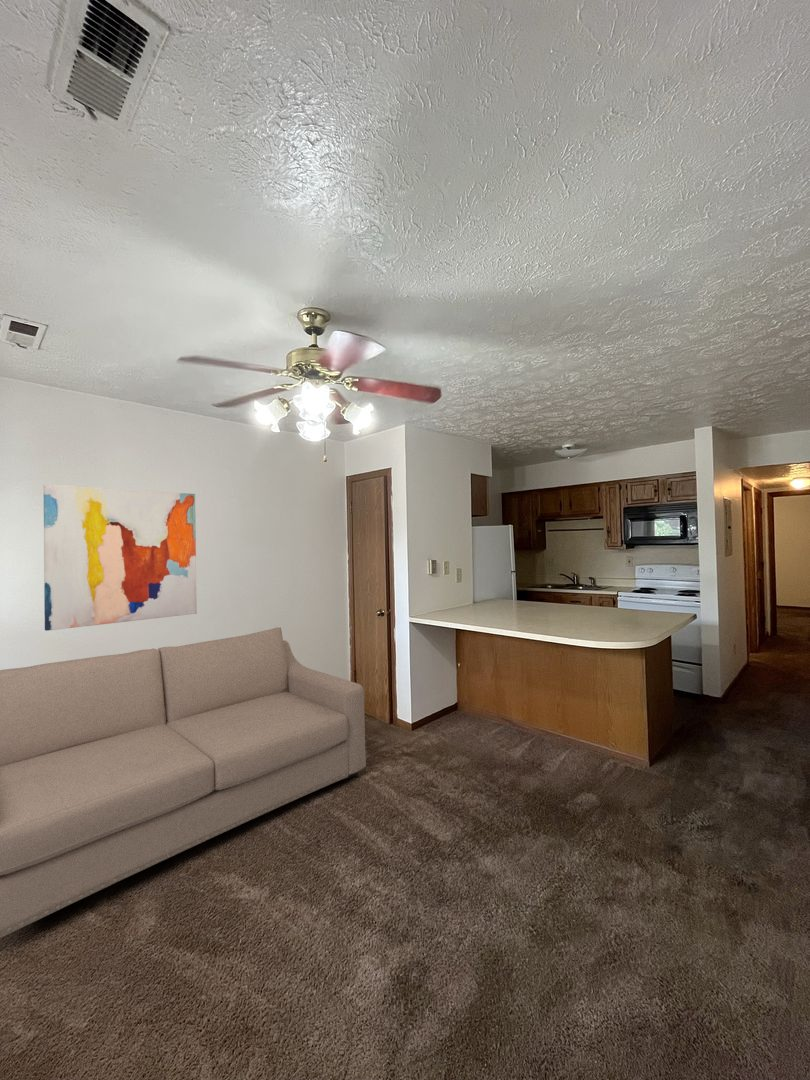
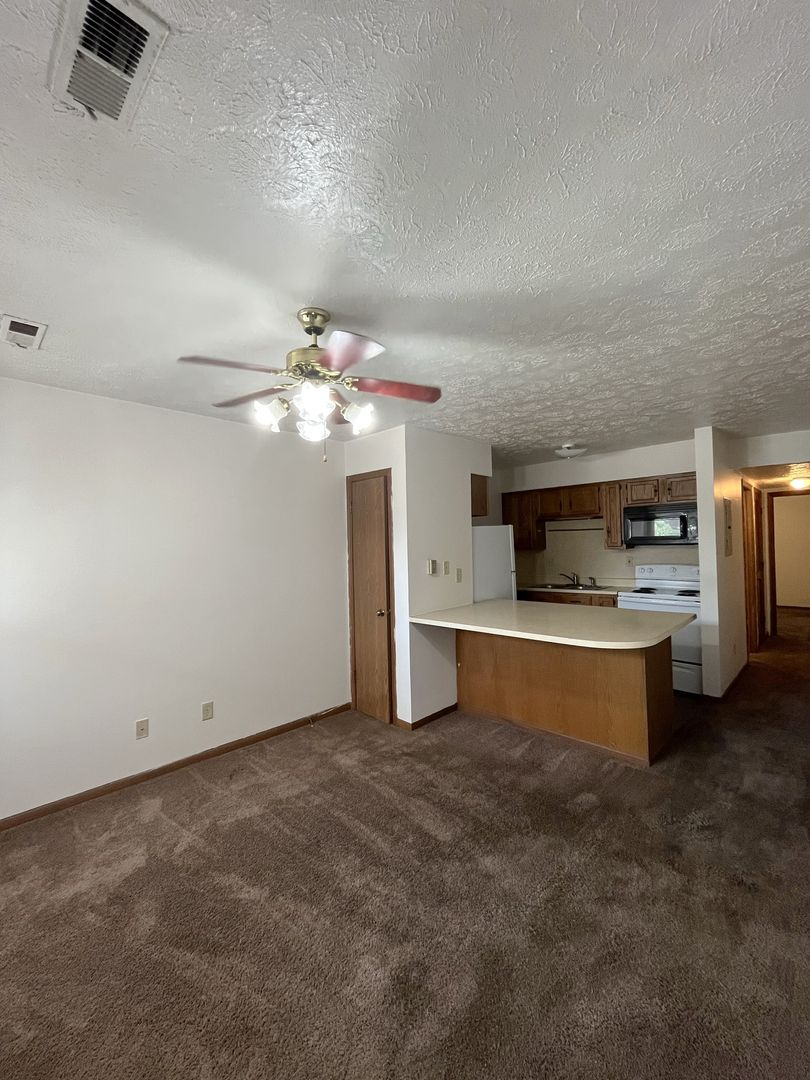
- sofa (177, 732)
- wall art (127, 555)
